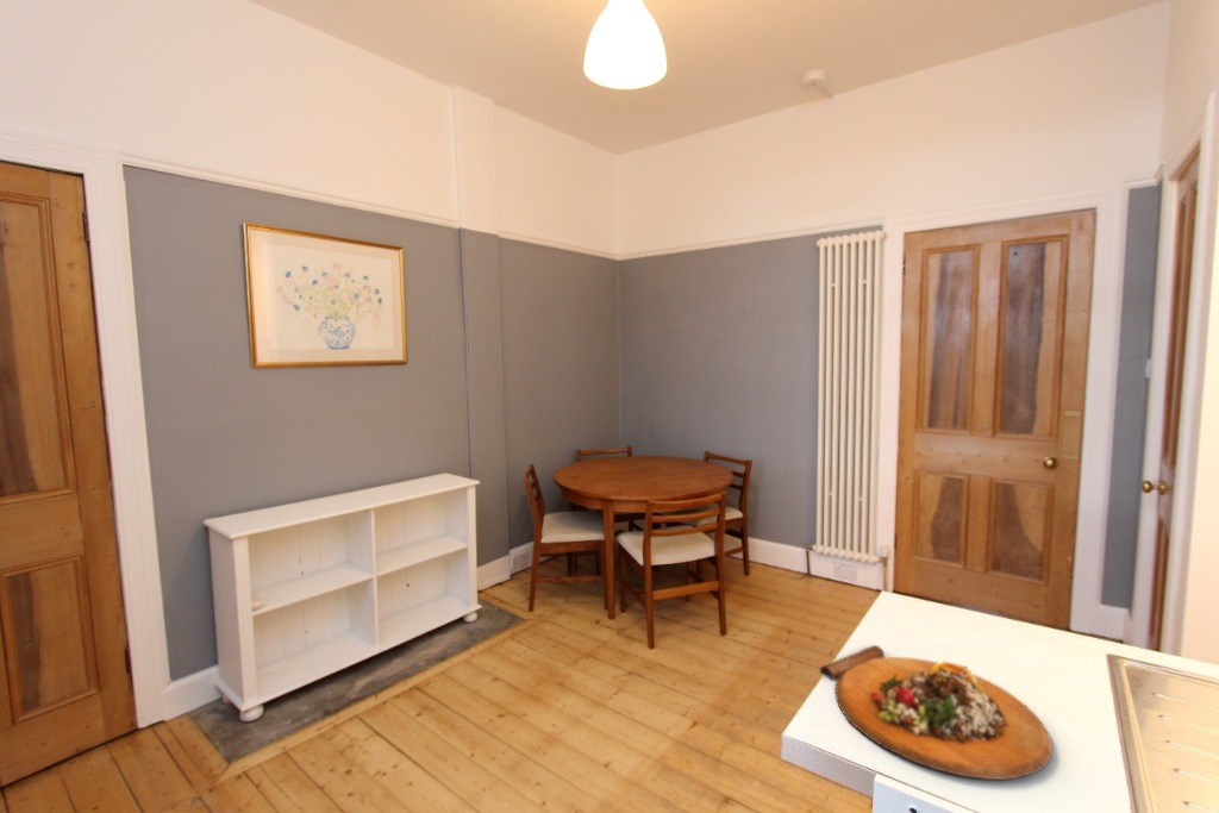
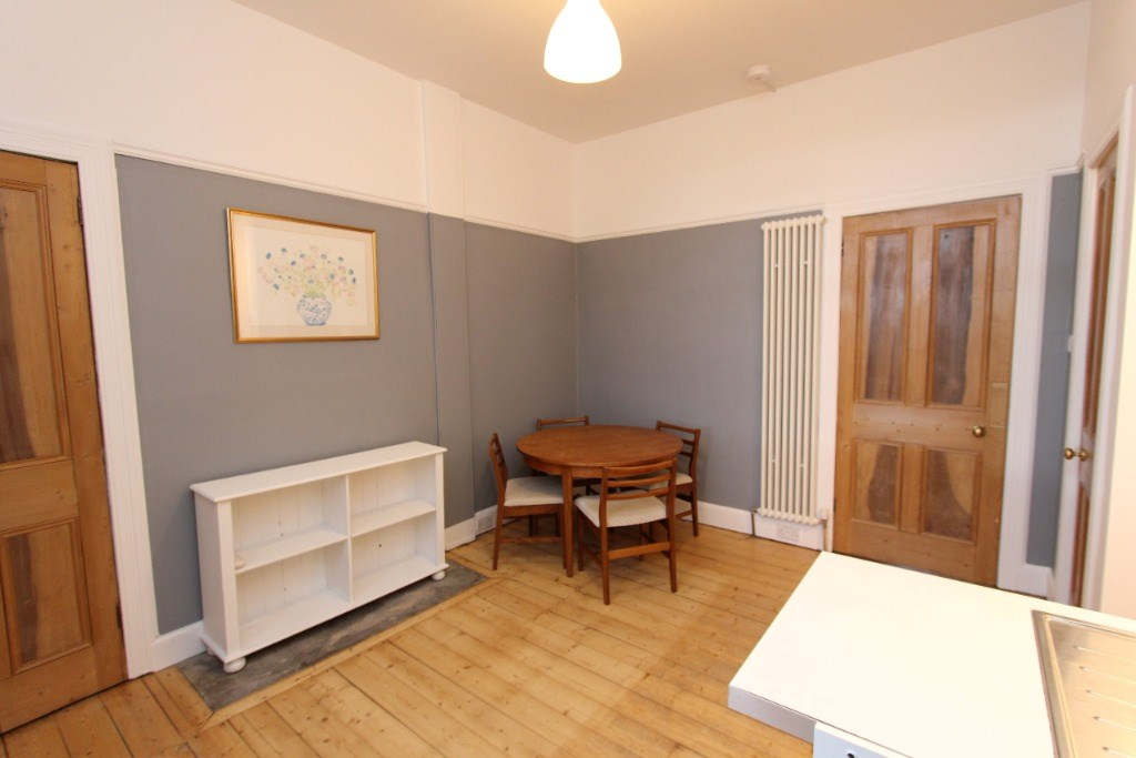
- cutting board (927, 686)
